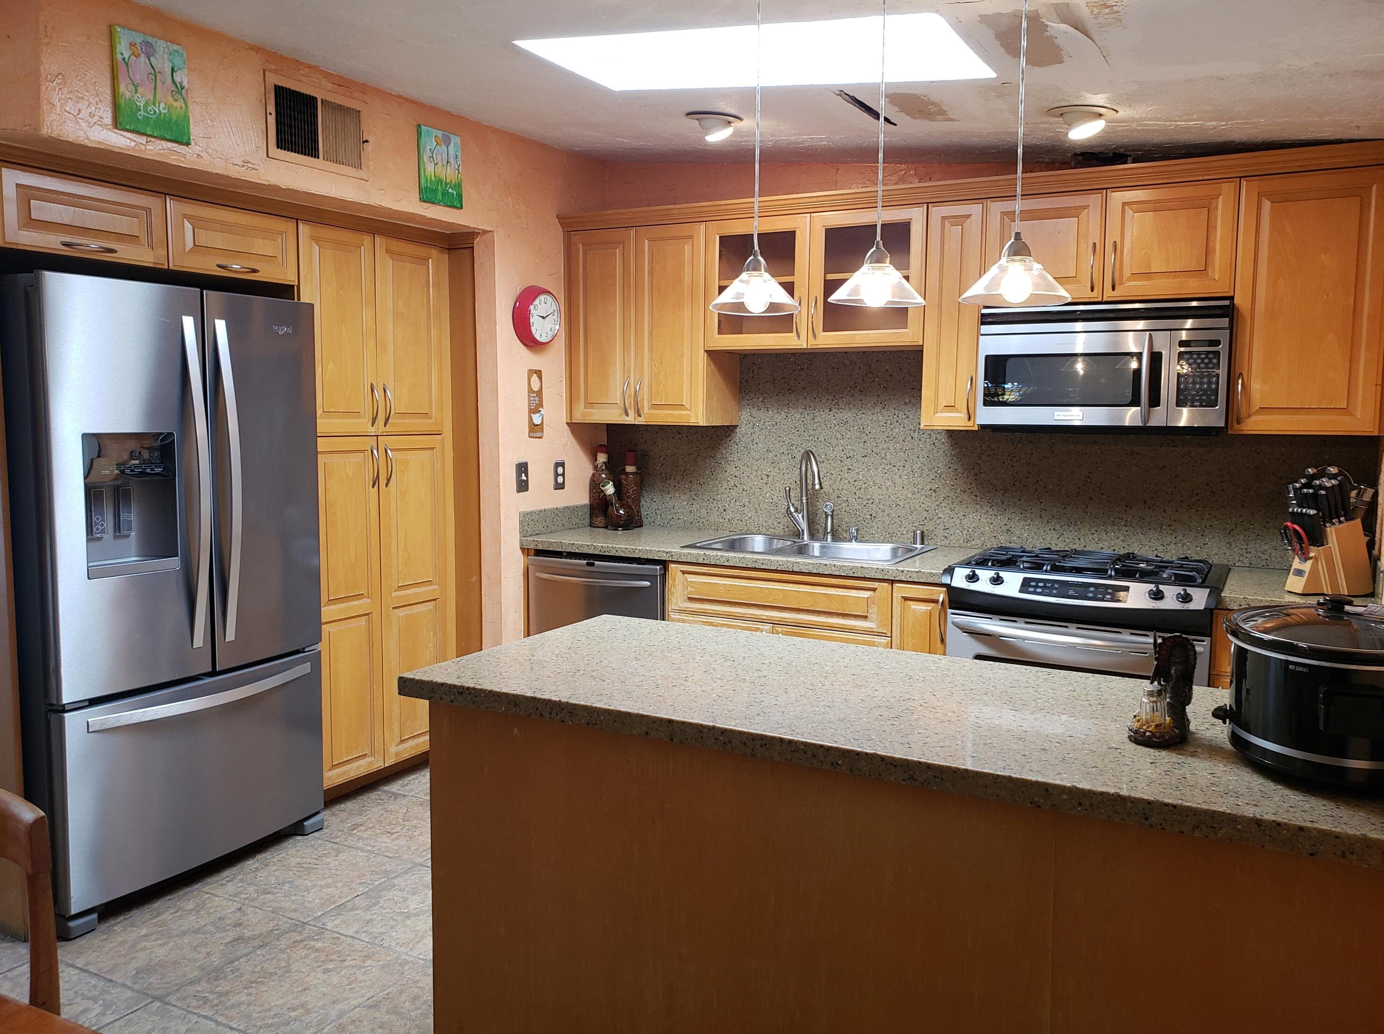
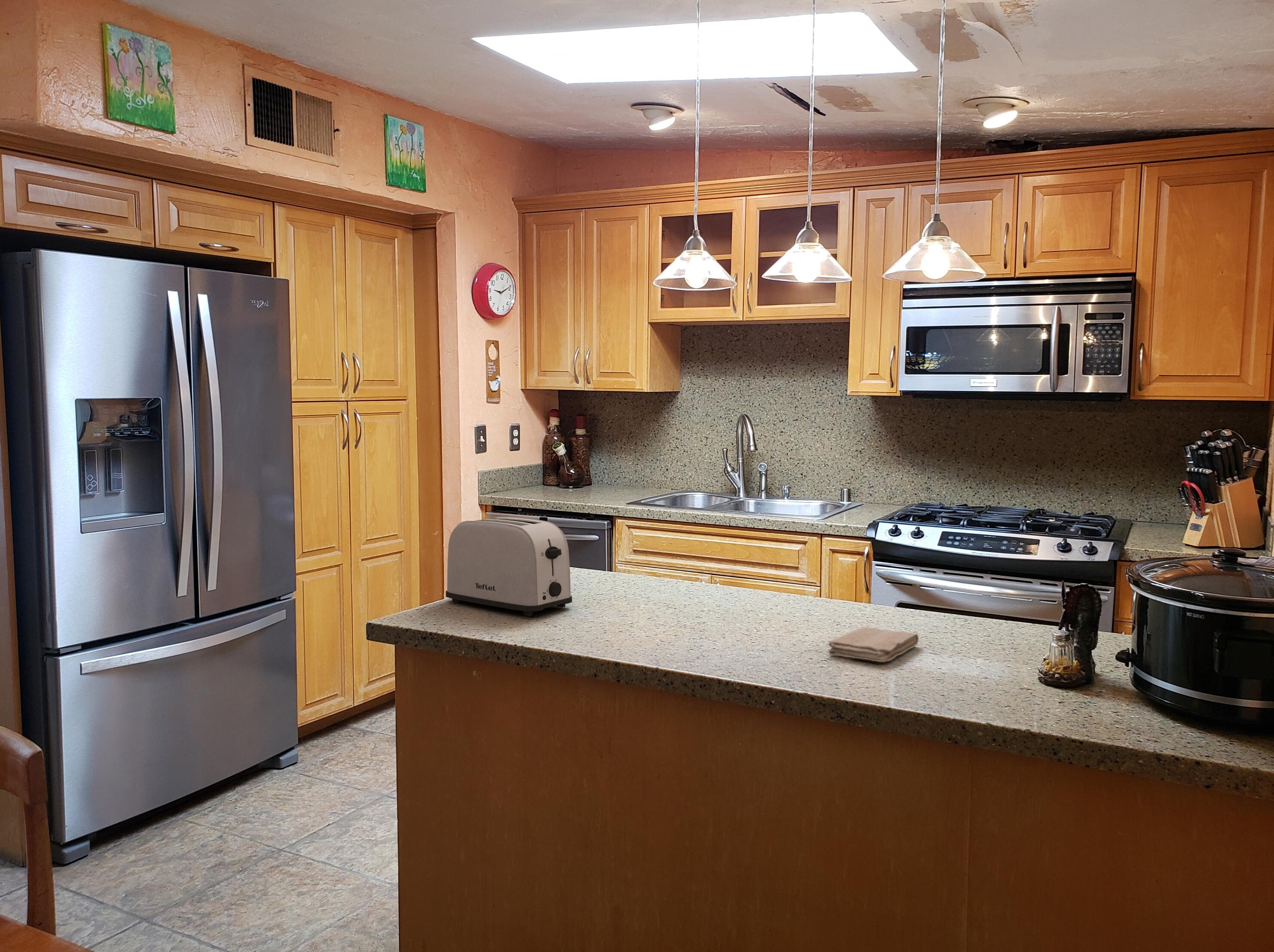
+ washcloth (873, 642)
+ toaster (510, 562)
